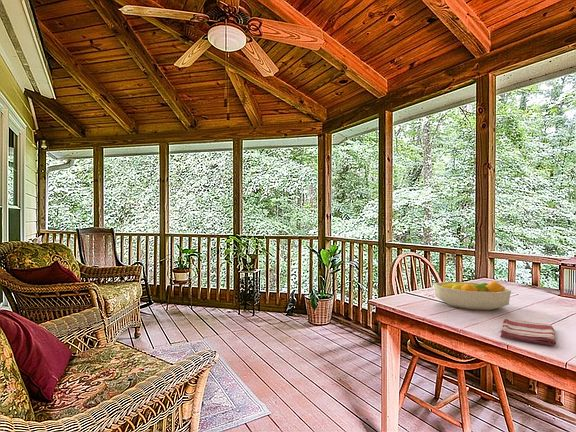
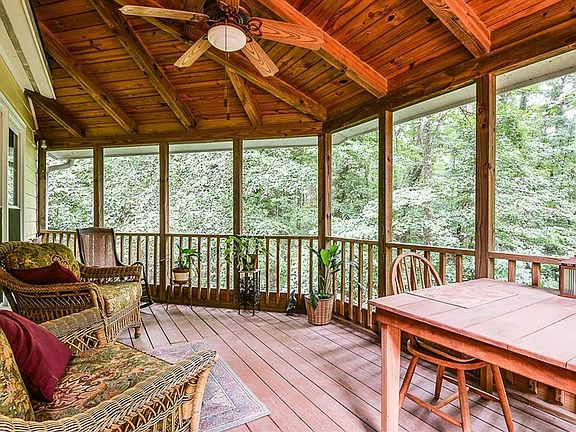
- dish towel (527, 329)
- fruit bowl (470, 291)
